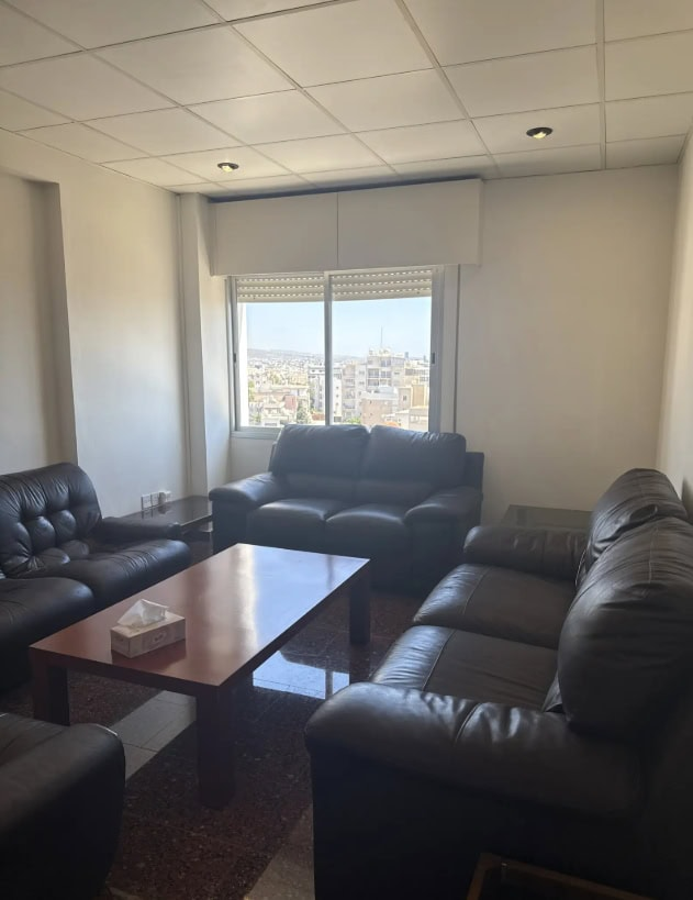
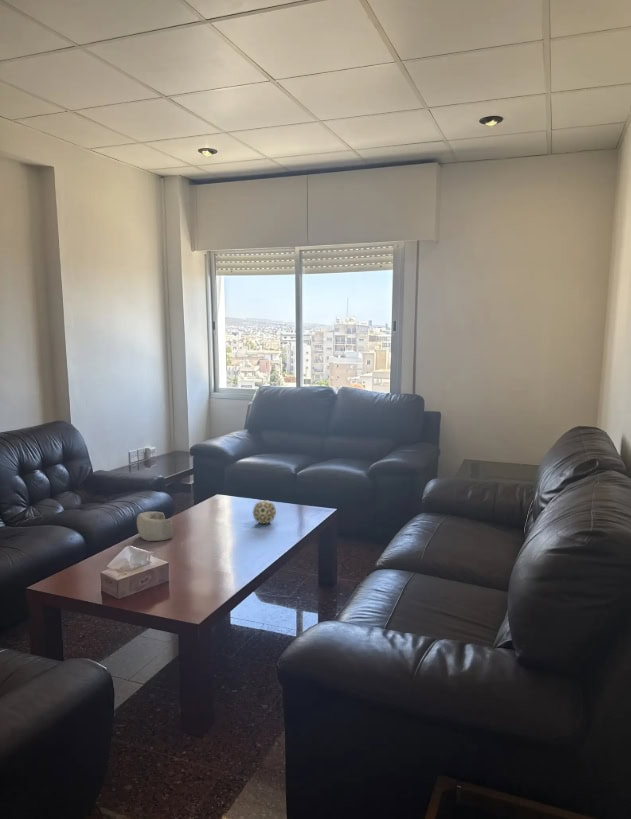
+ decorative ball (264, 512)
+ decorative bowl (154, 524)
